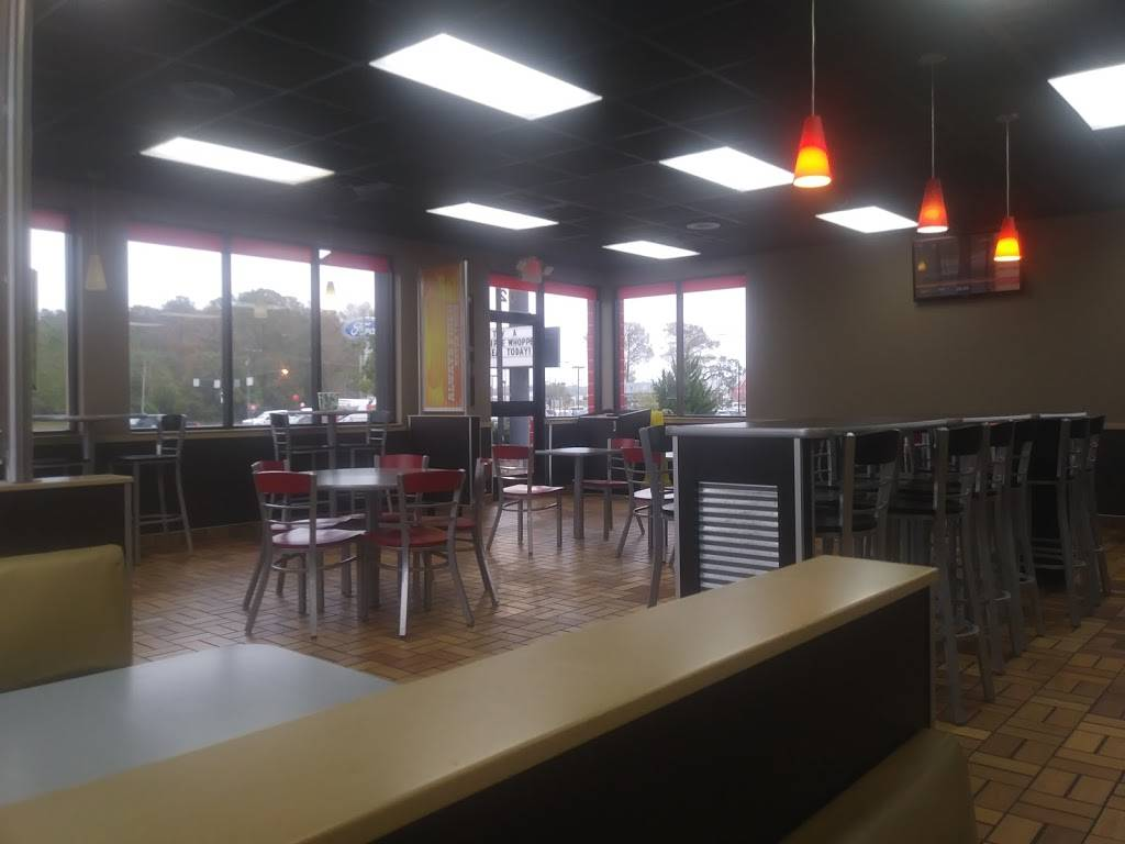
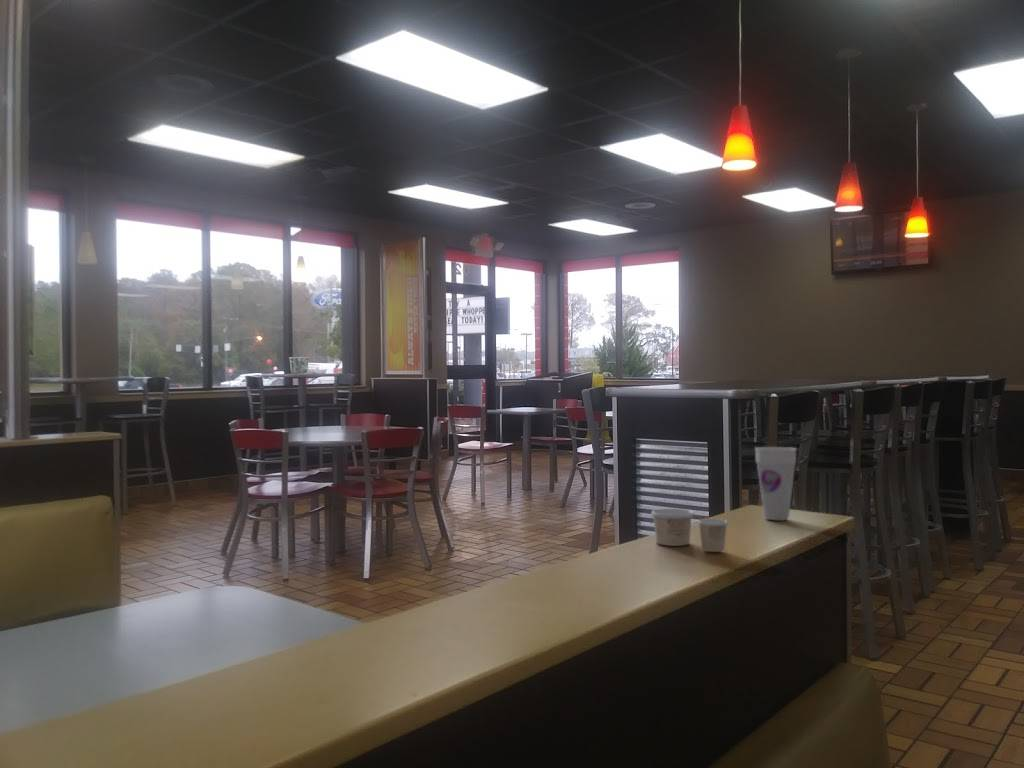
+ cup (776, 483)
+ paper cup (689, 529)
